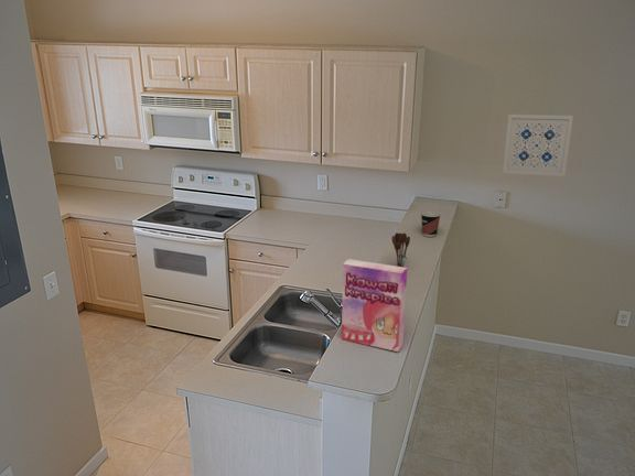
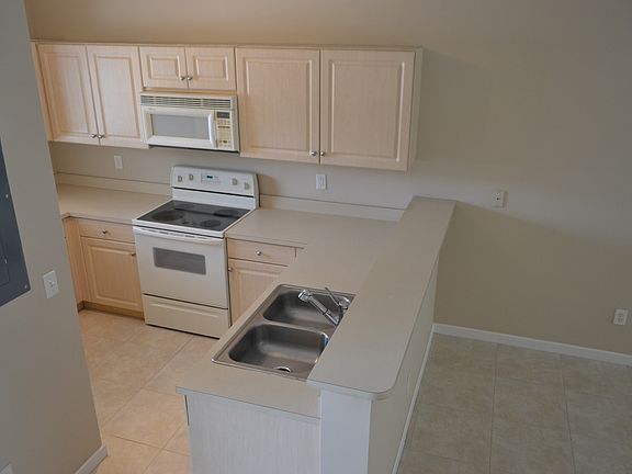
- wall art (536, 144)
- cereal box (373, 304)
- cup (430, 224)
- utensil holder (400, 251)
